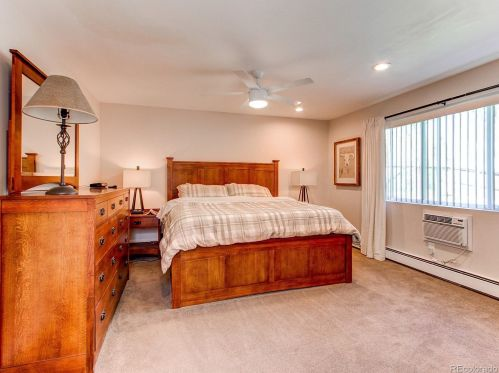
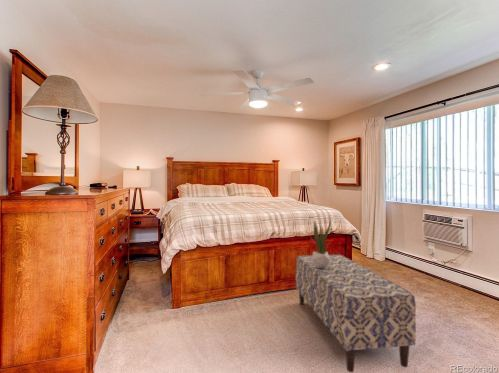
+ potted plant (320, 243)
+ bench (342, 299)
